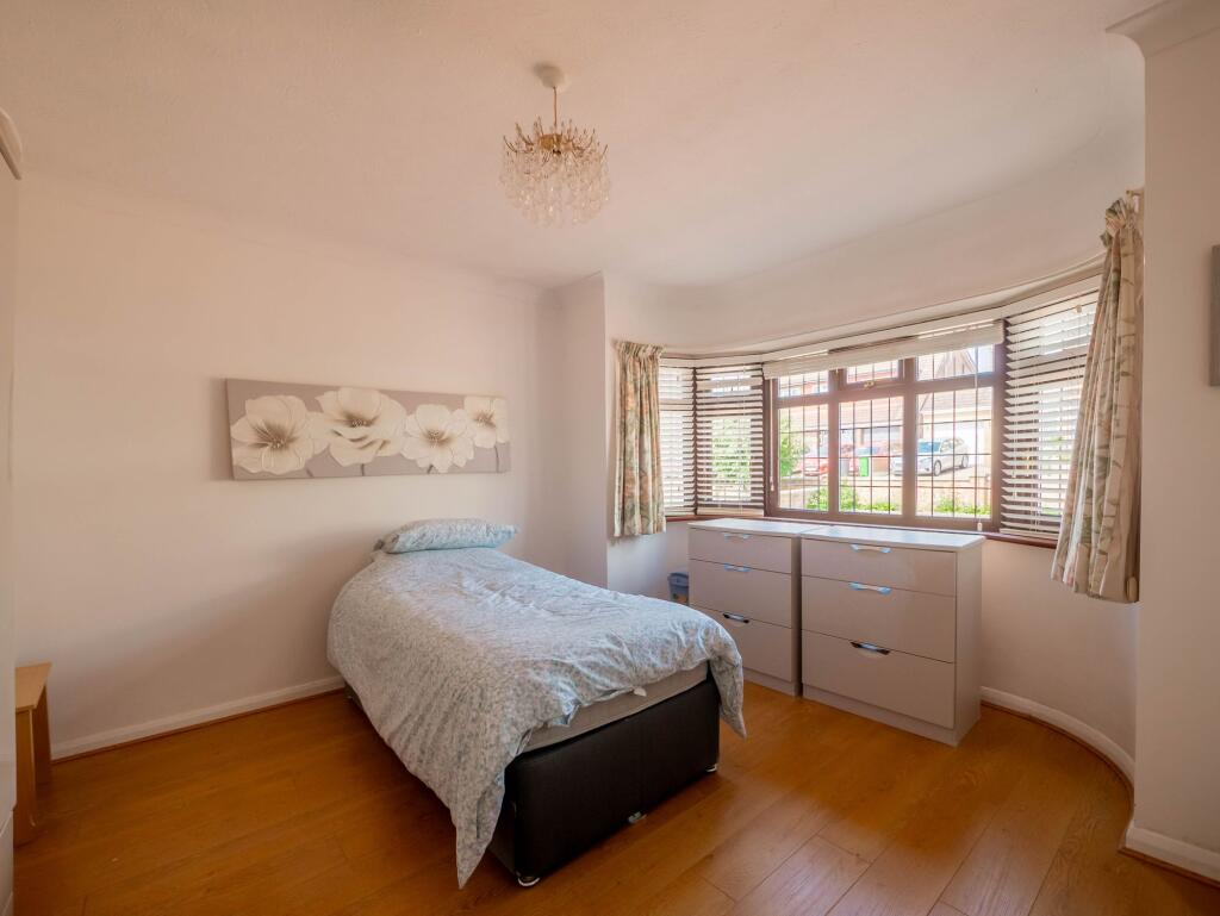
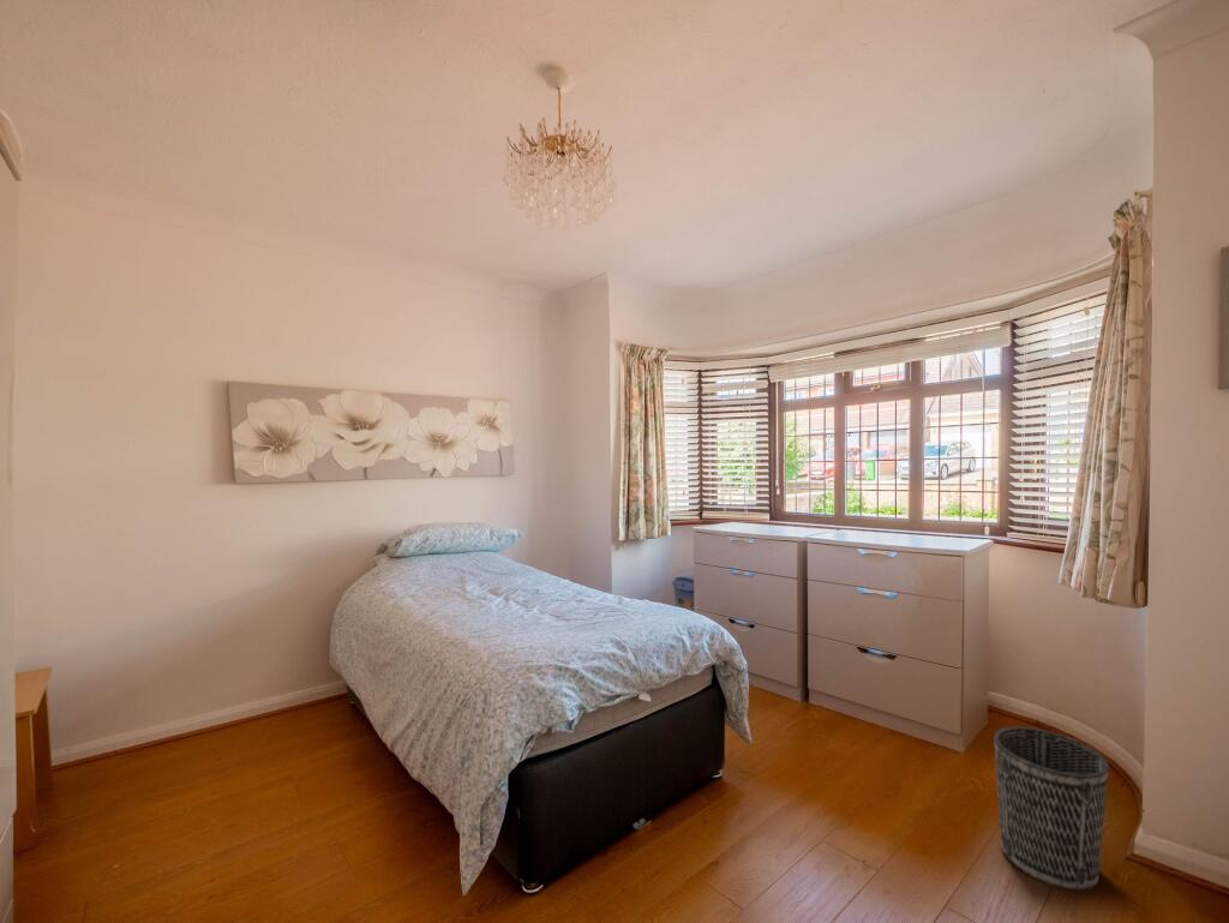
+ wastebasket (1048, 804)
